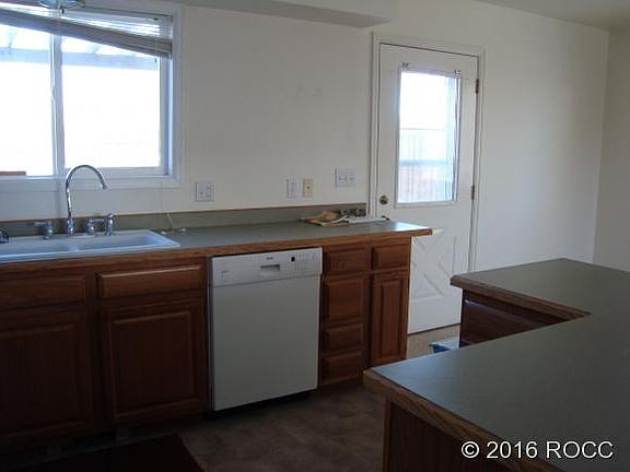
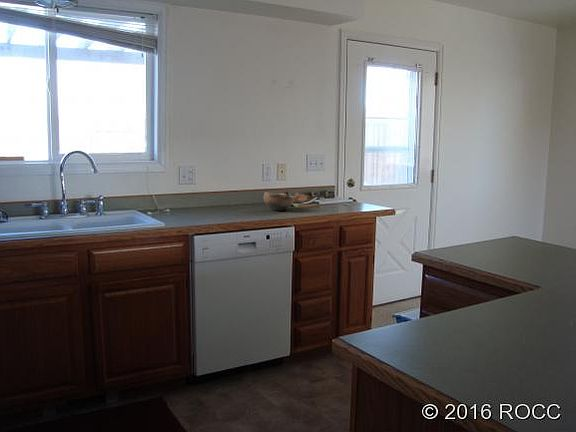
+ bowl (278, 200)
